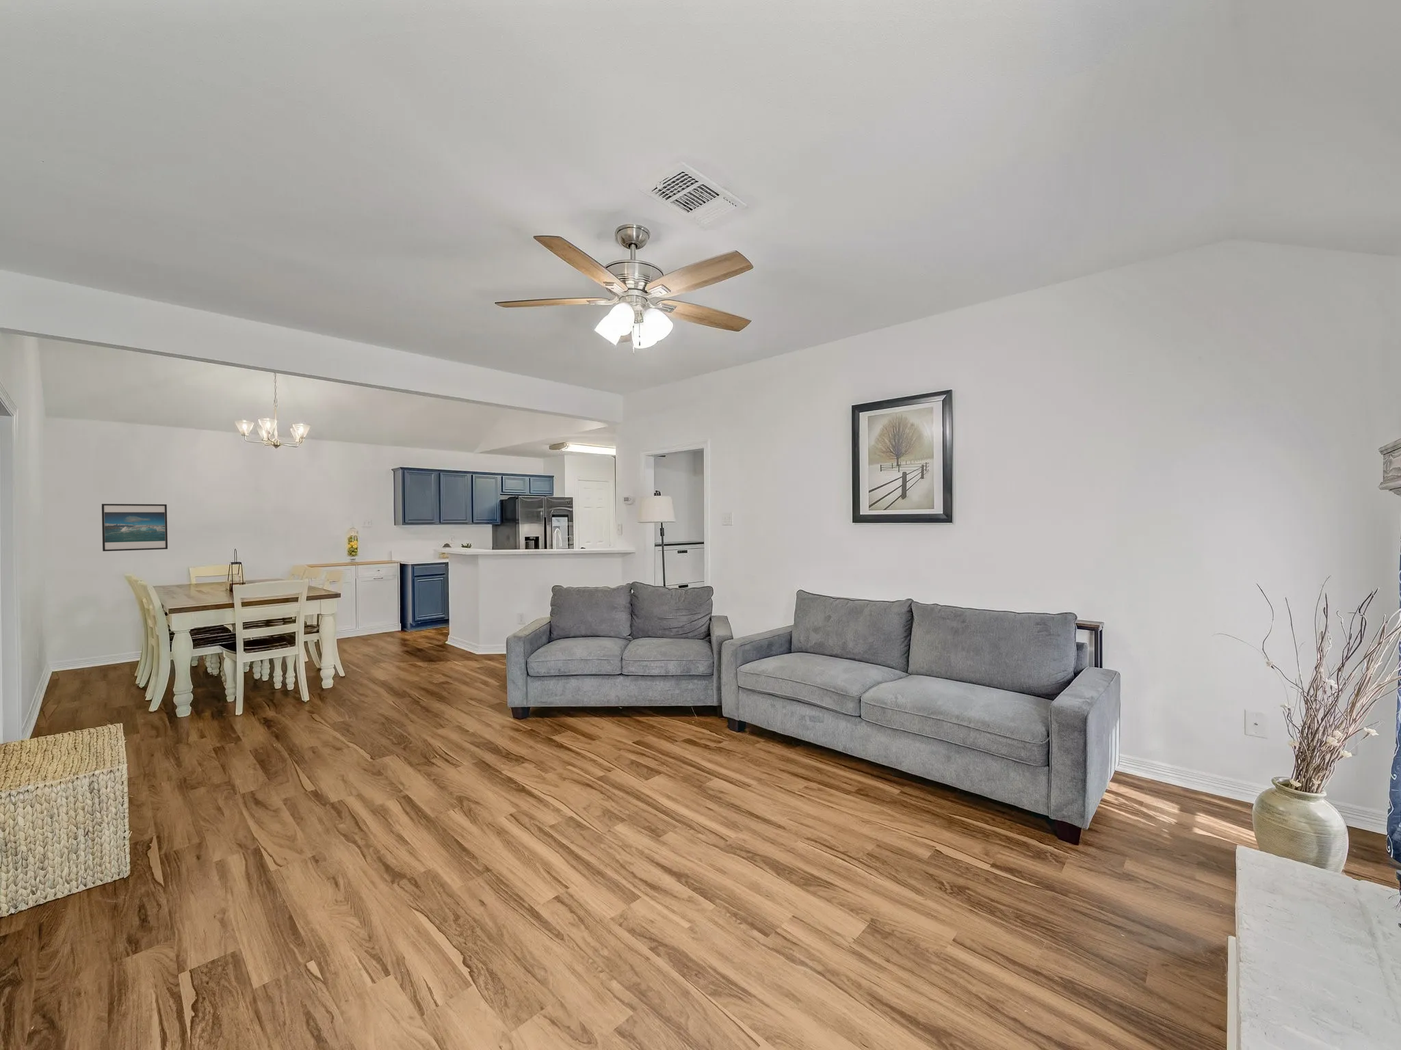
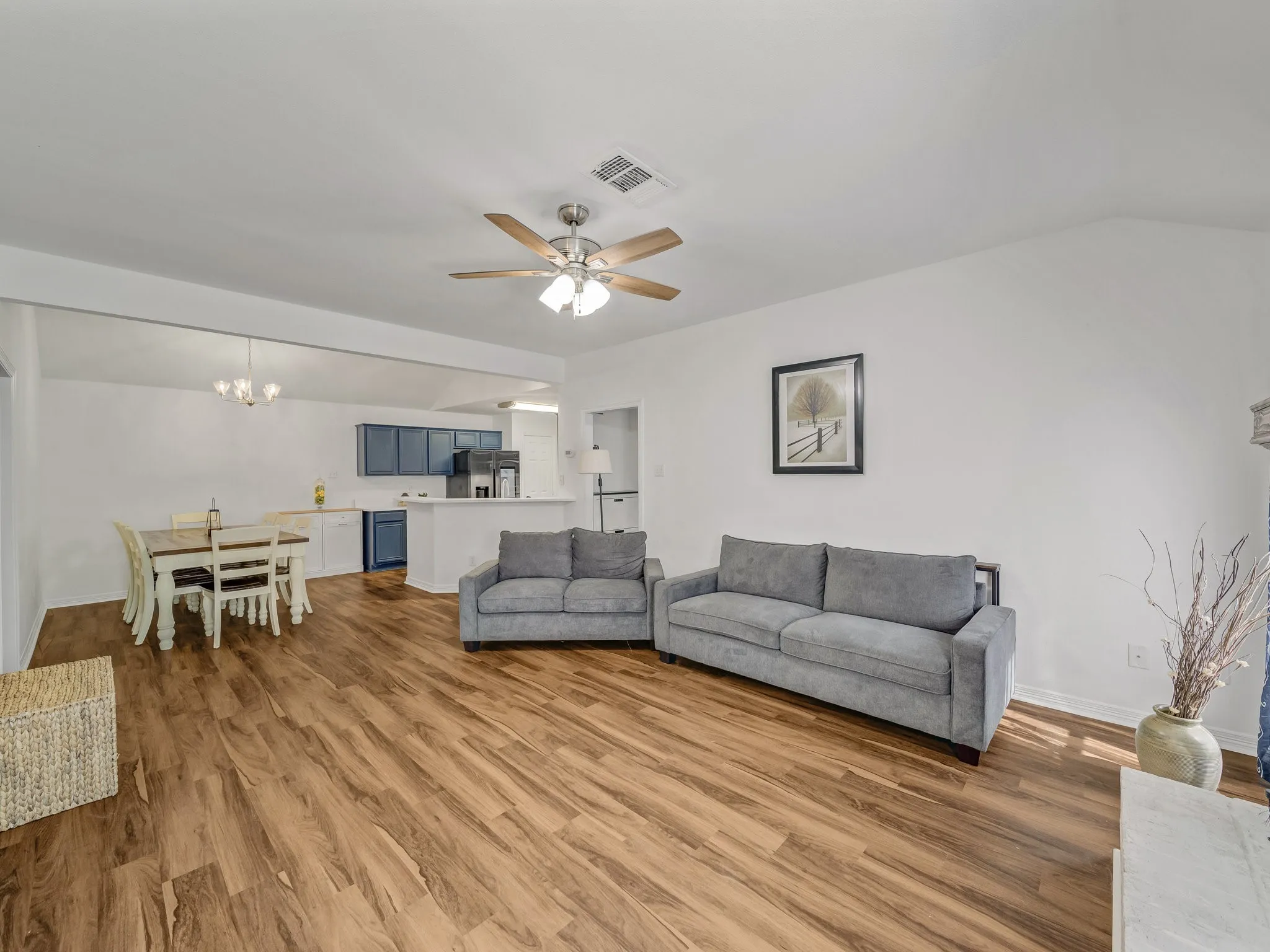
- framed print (136, 527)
